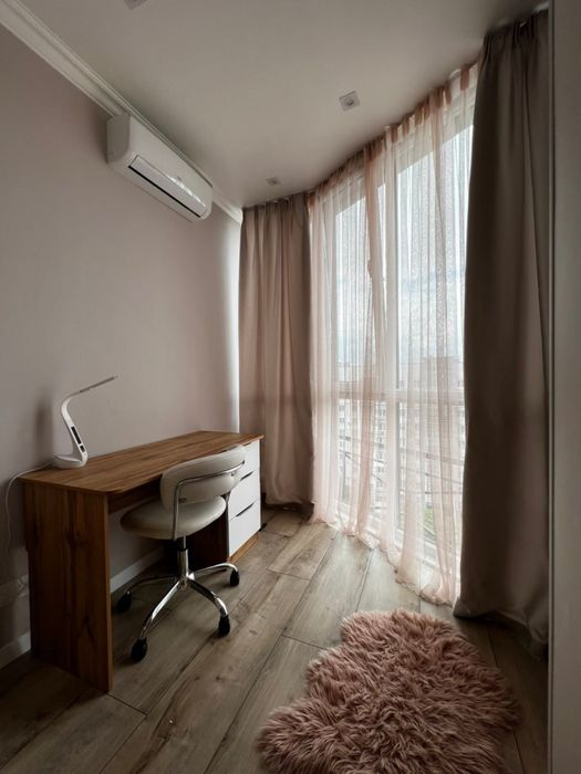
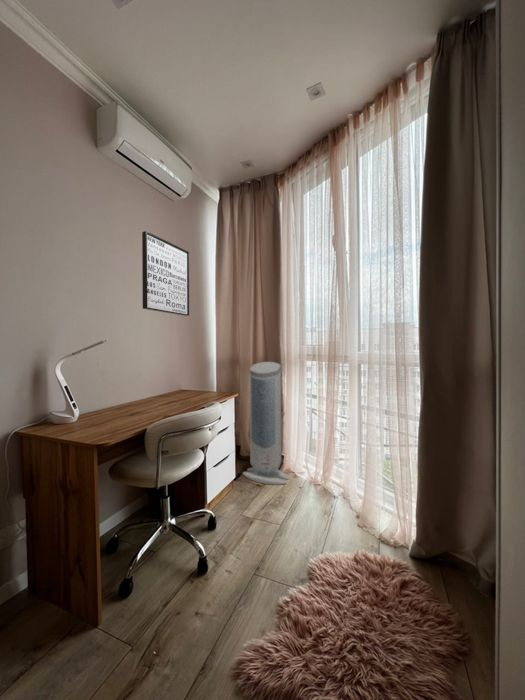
+ wall art (167, 277)
+ air purifier (265, 419)
